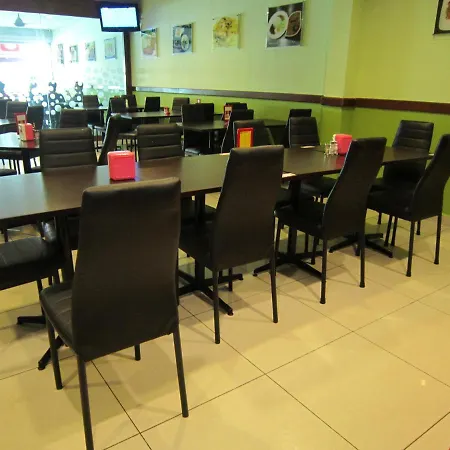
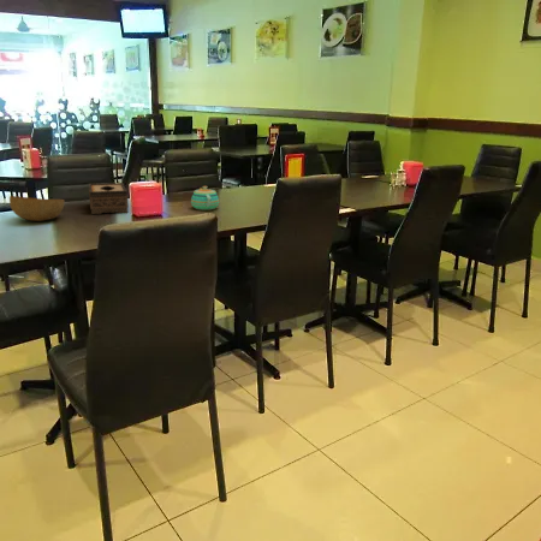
+ bowl (38, 207)
+ tissue box (107, 197)
+ teapot (204, 196)
